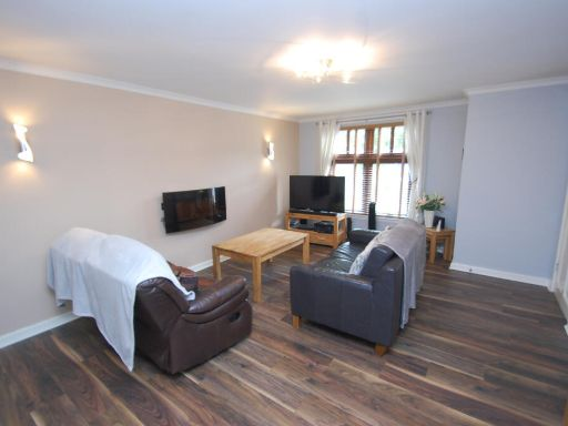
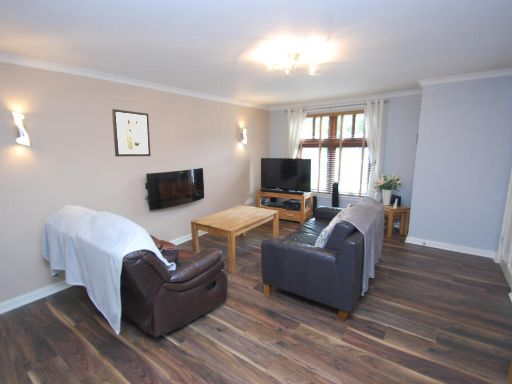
+ wall art (132, 134)
